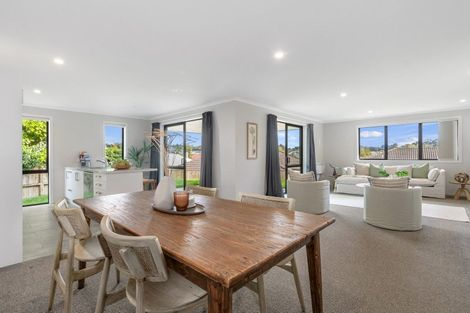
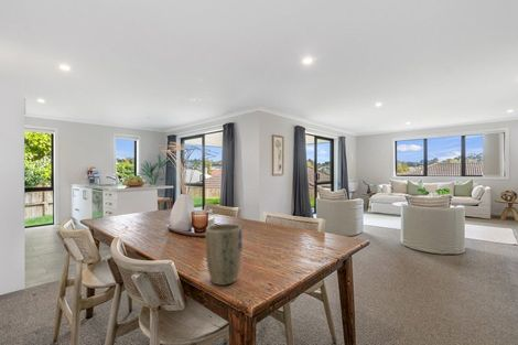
+ plant pot (224, 252)
